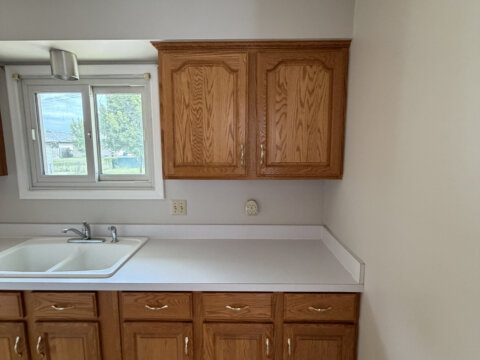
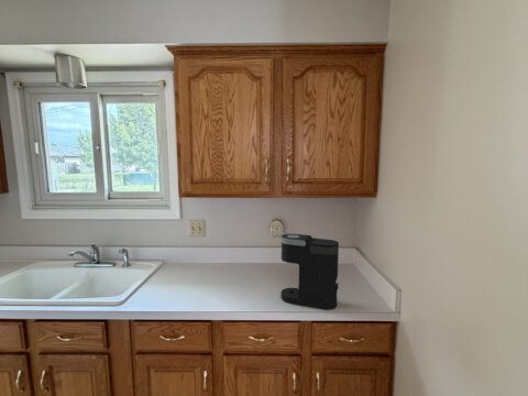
+ coffee maker (308, 270)
